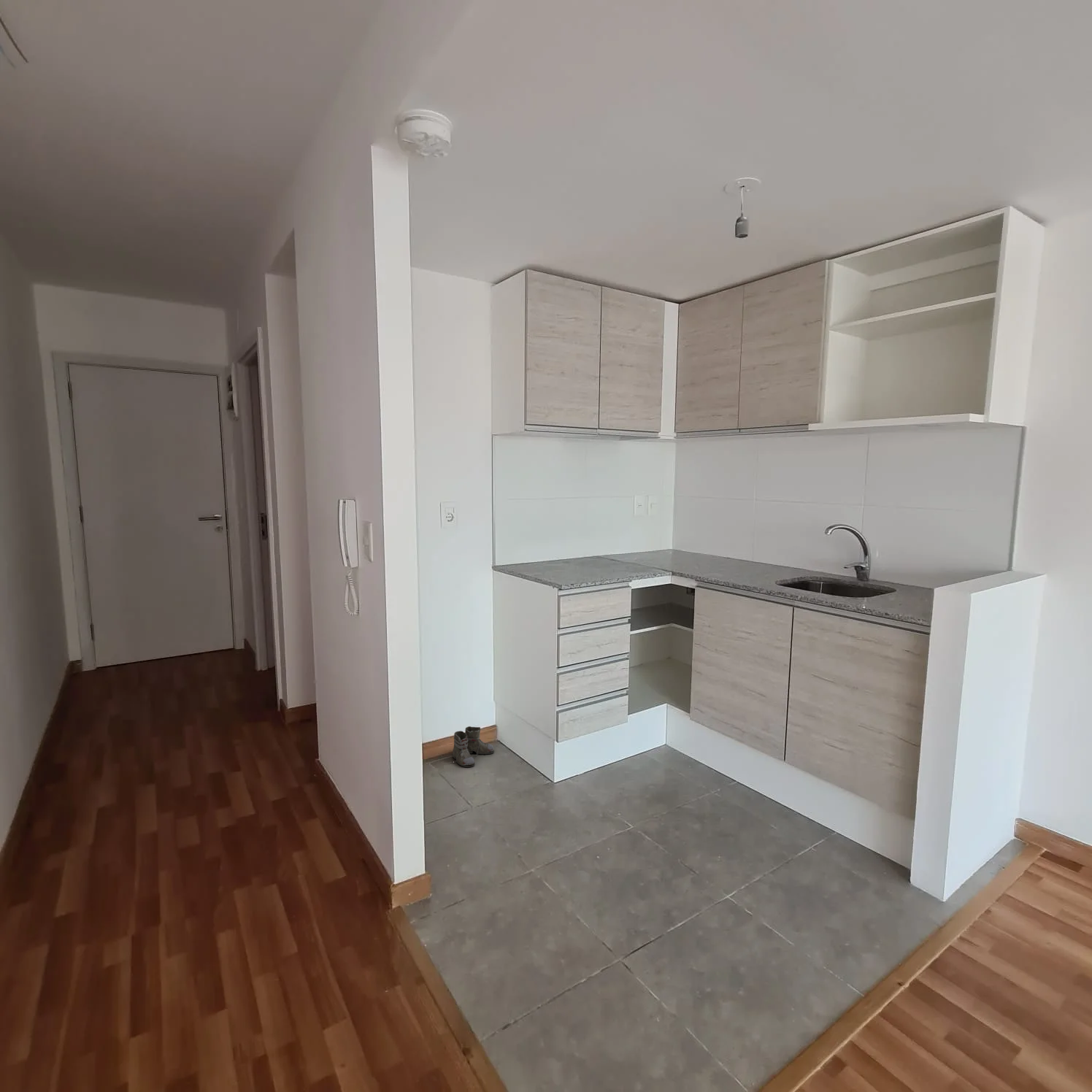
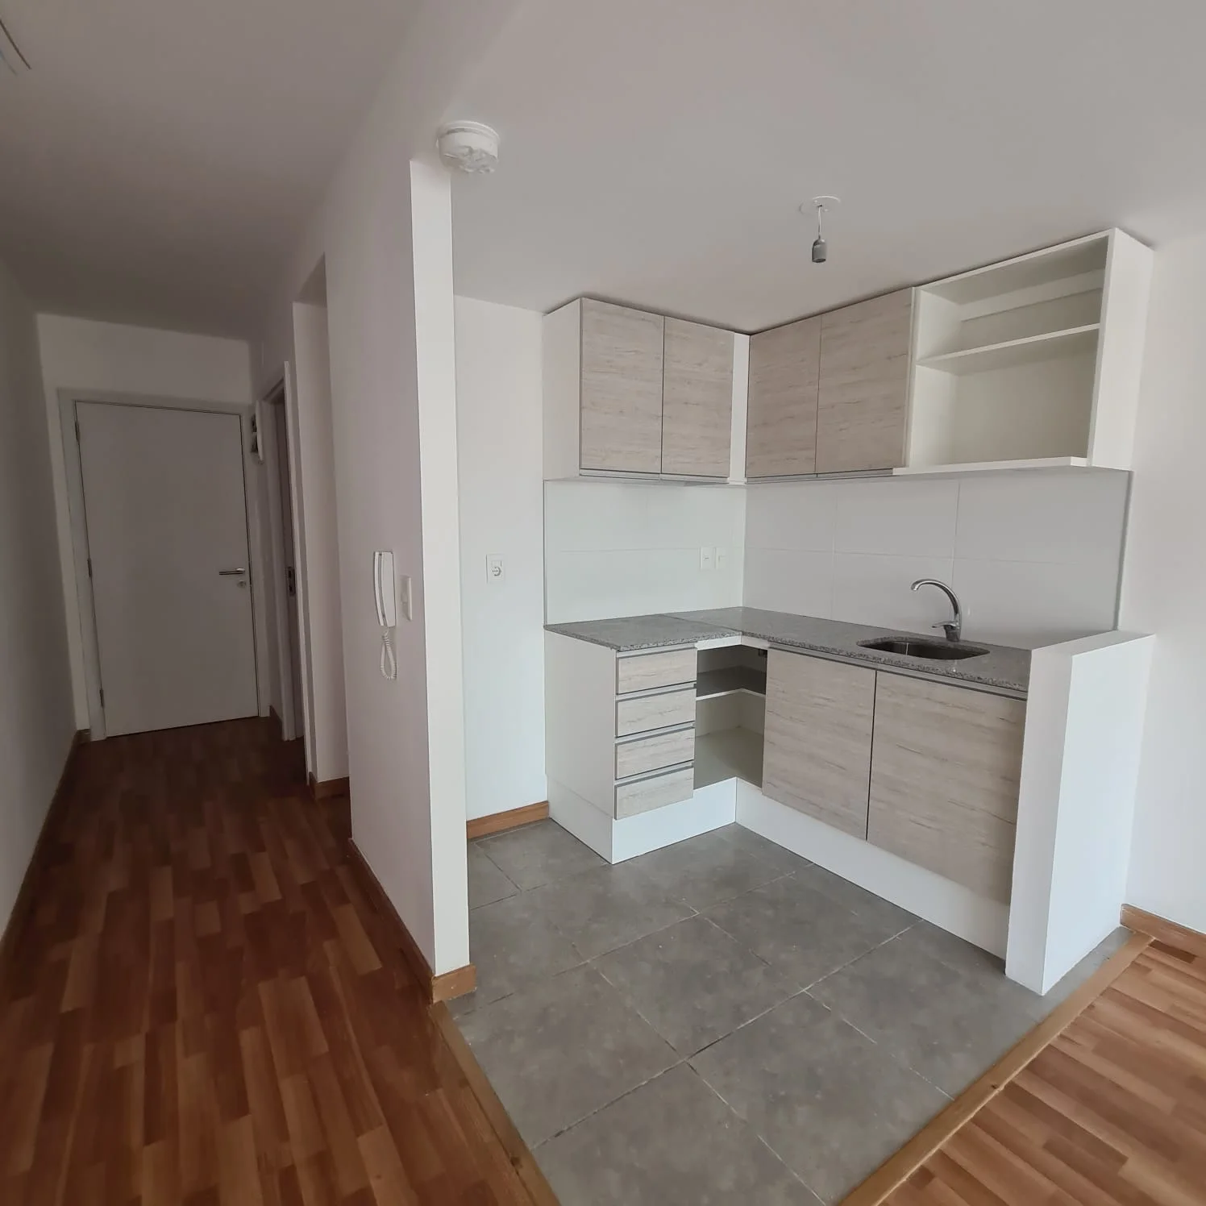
- boots (470, 745)
